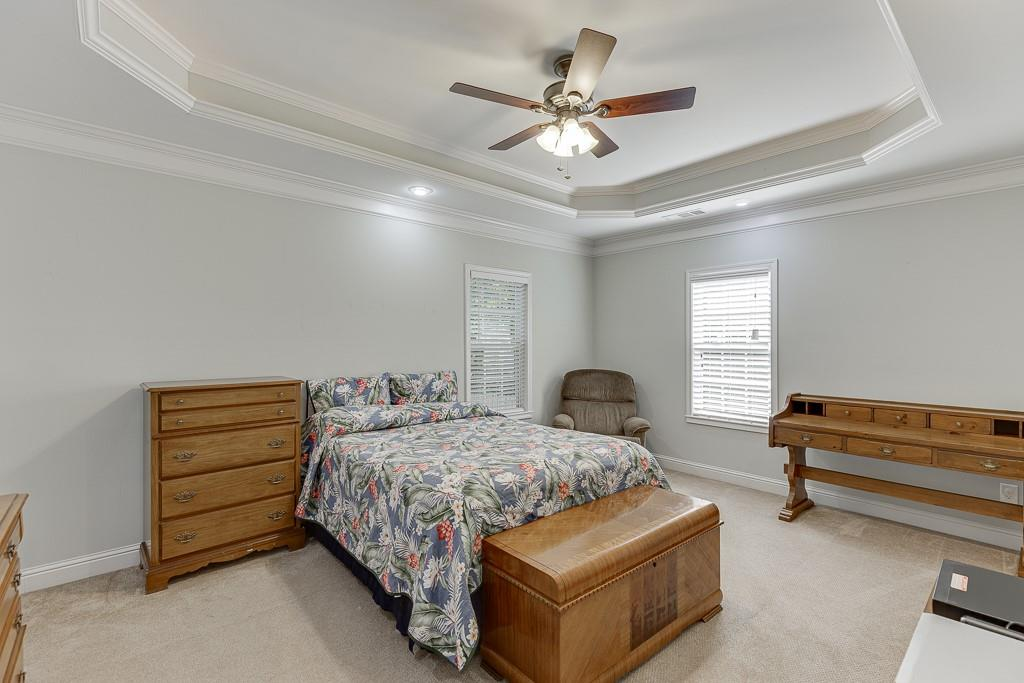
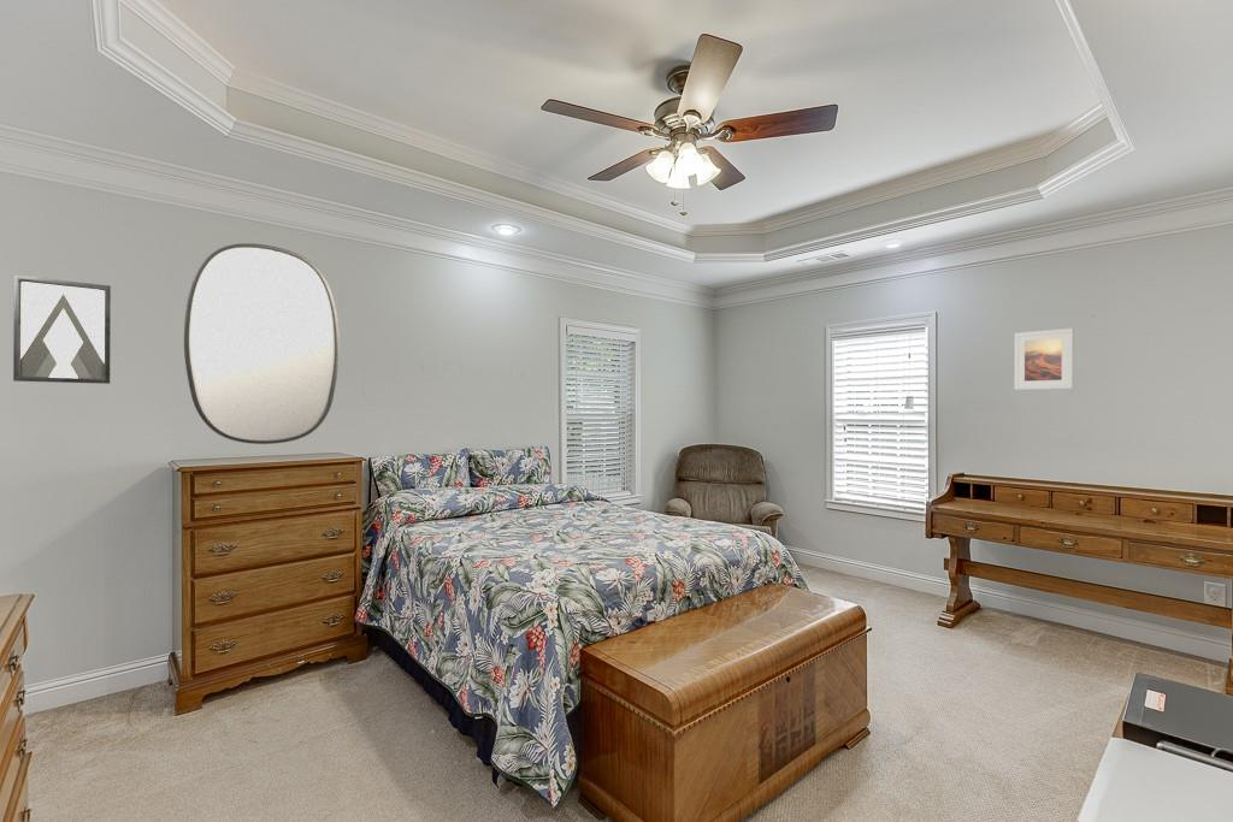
+ wall art (64, 331)
+ home mirror (266, 344)
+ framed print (1043, 360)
